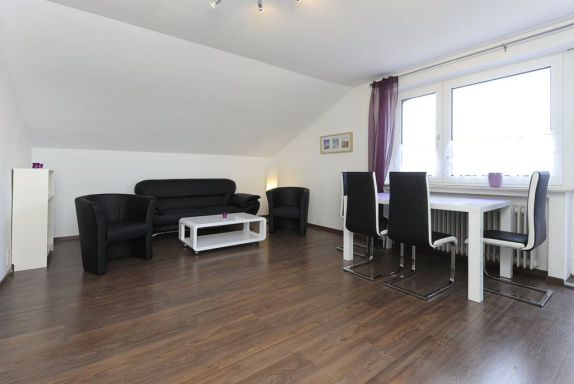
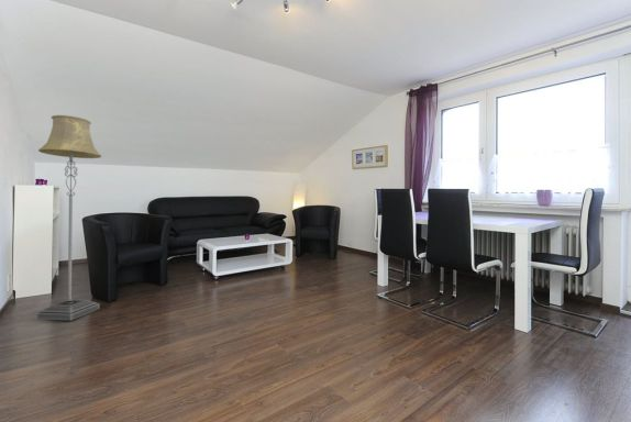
+ floor lamp (70, 216)
